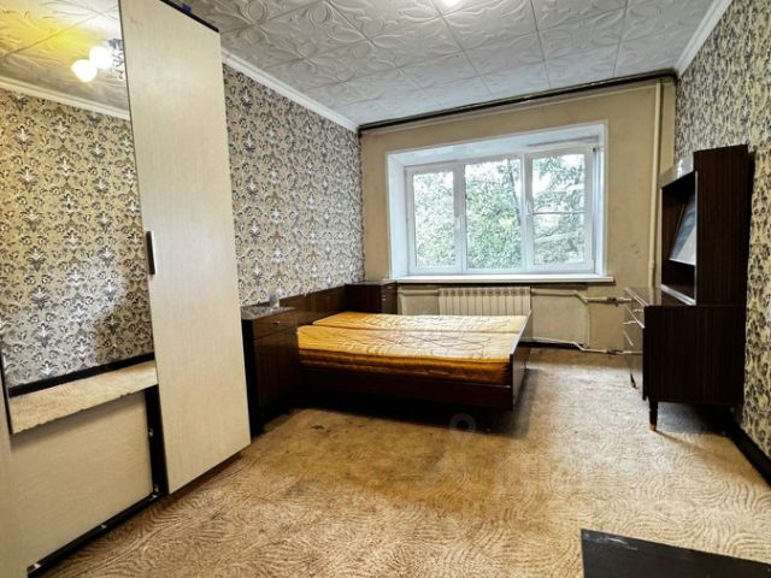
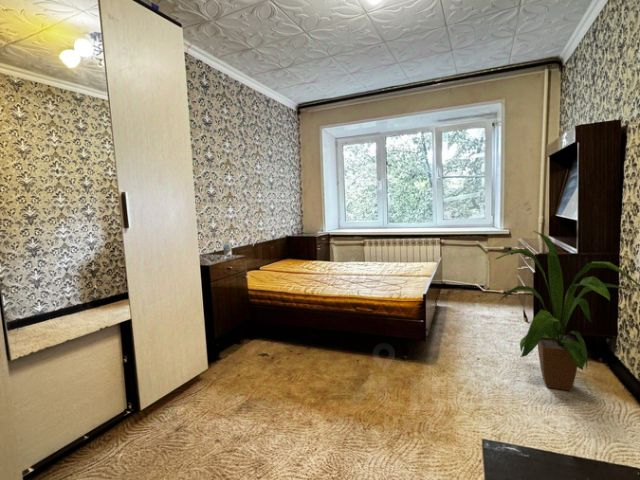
+ house plant (559, 314)
